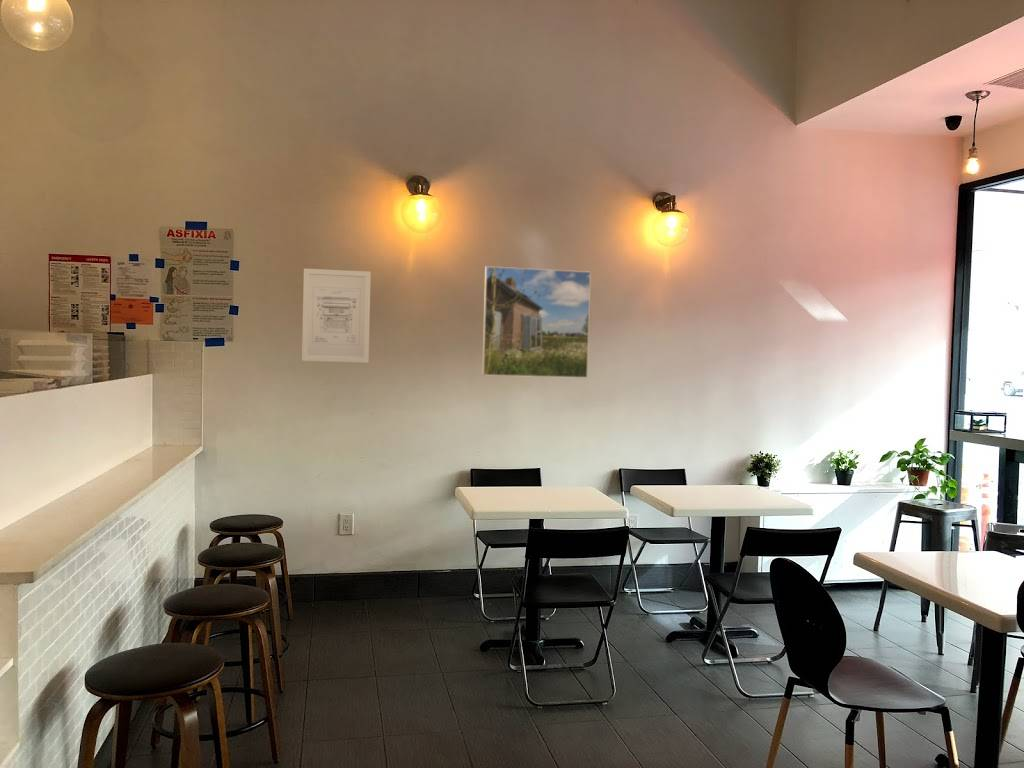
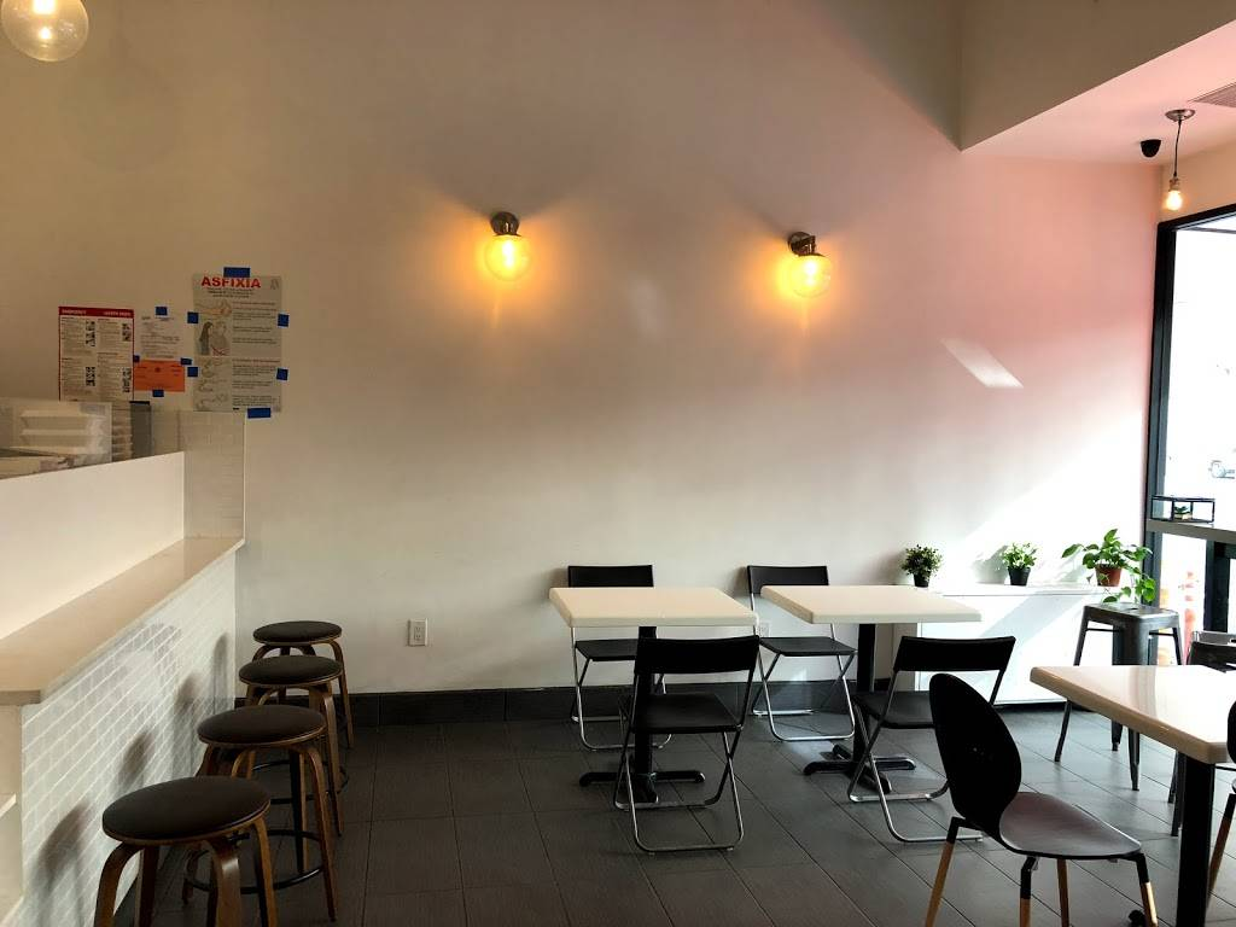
- wall art (336, 316)
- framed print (536, 323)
